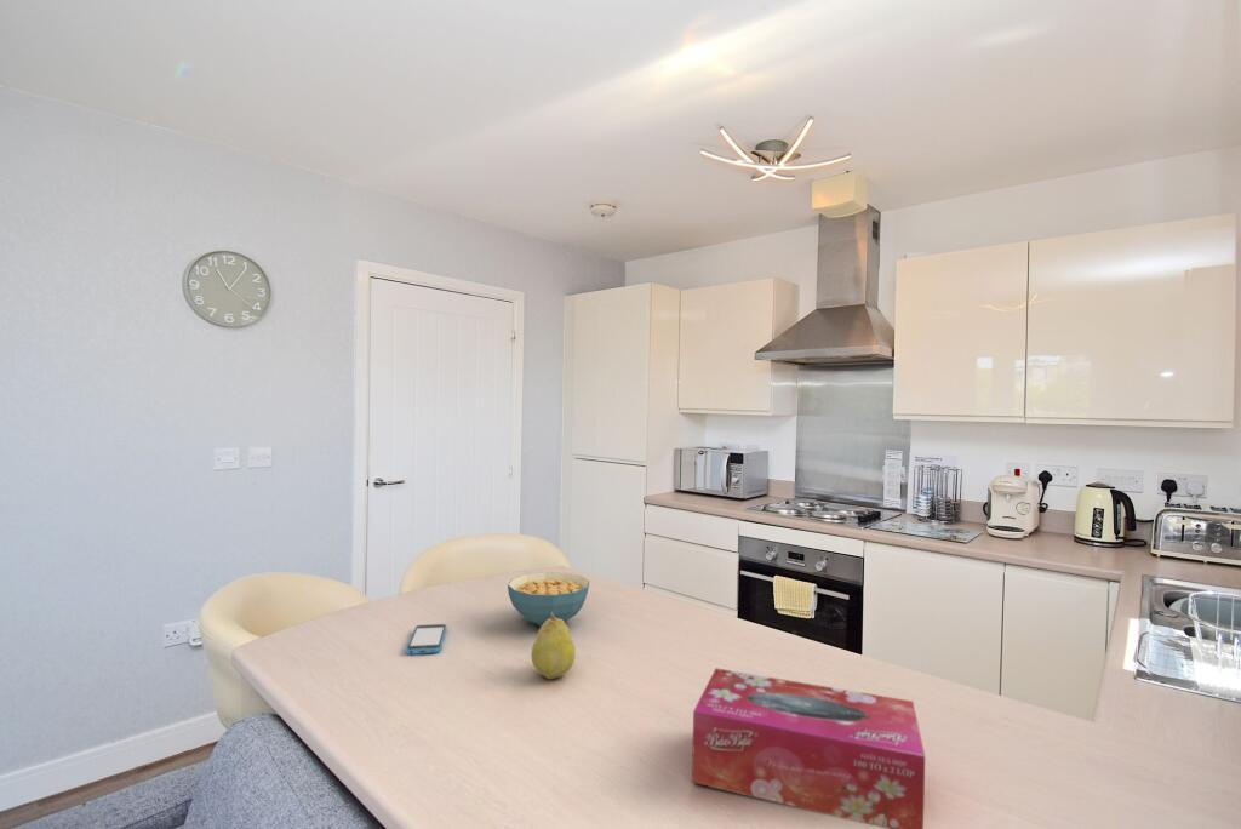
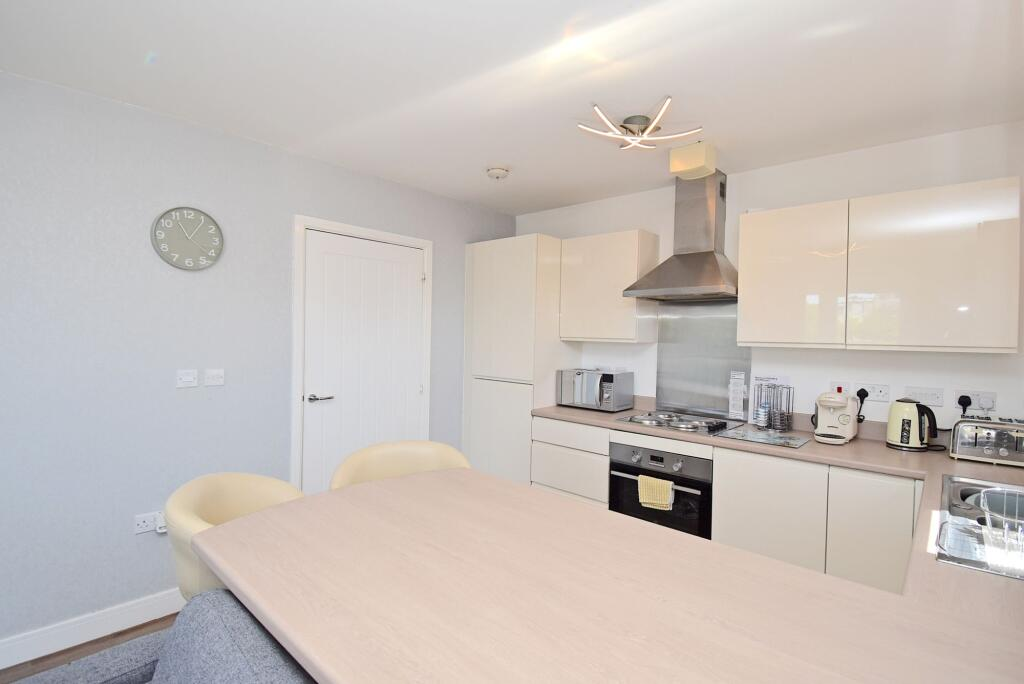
- tissue box (805, 741)
- fruit (554, 644)
- smartphone (427, 638)
- cereal bowl (548, 602)
